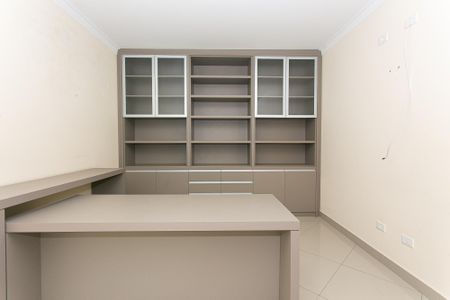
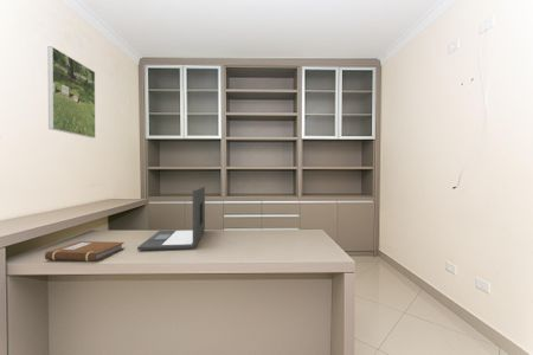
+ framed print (73, 97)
+ laptop (178, 230)
+ notebook (85, 250)
